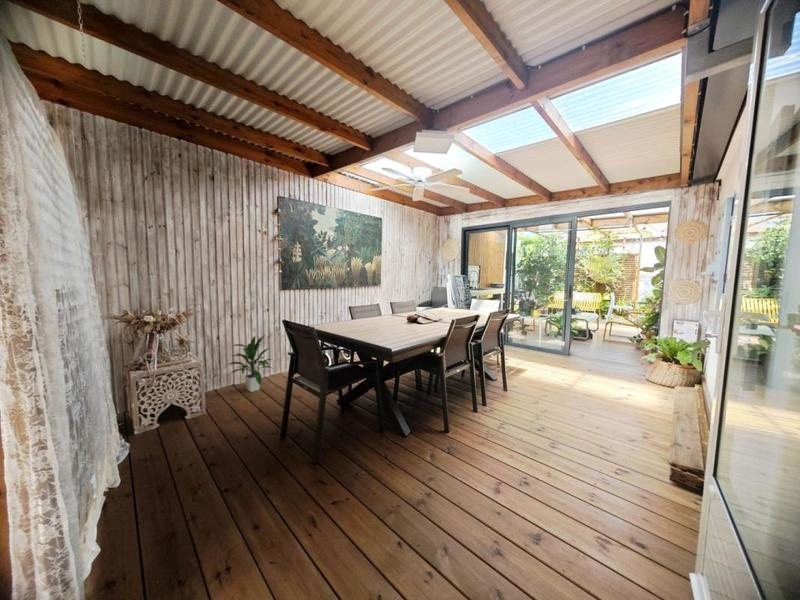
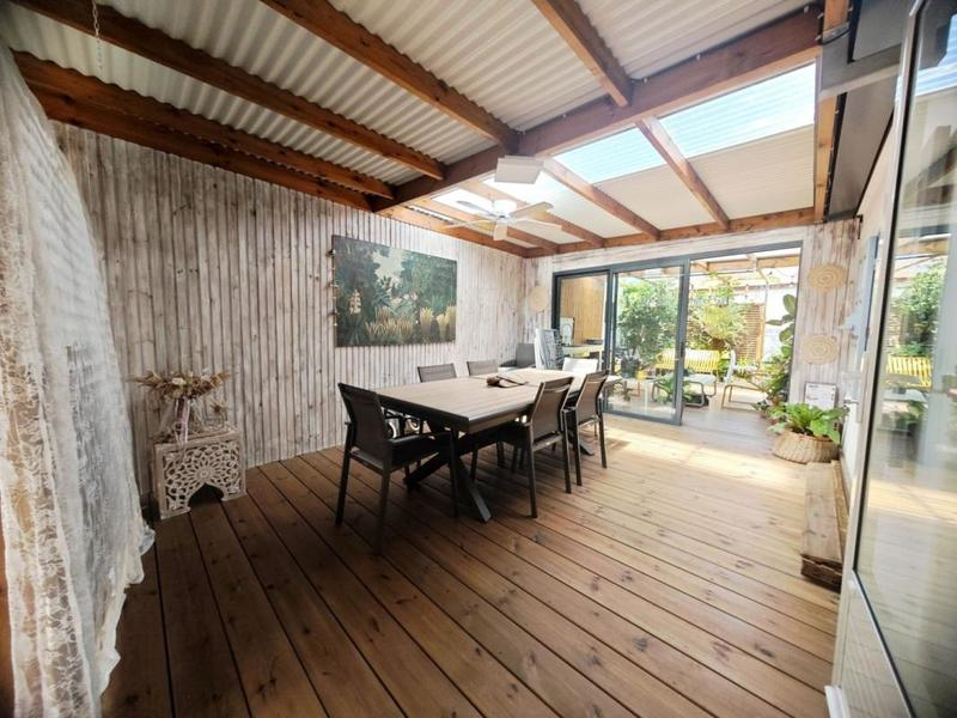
- indoor plant (252, 363)
